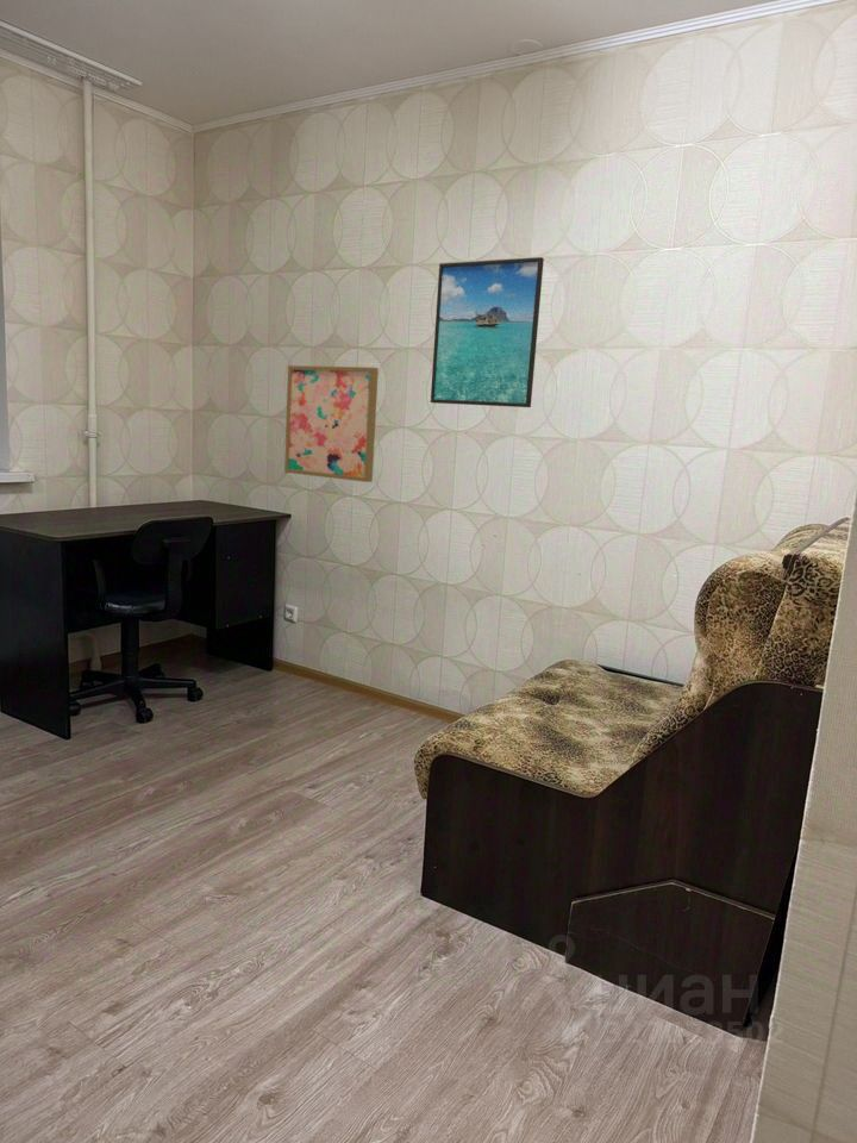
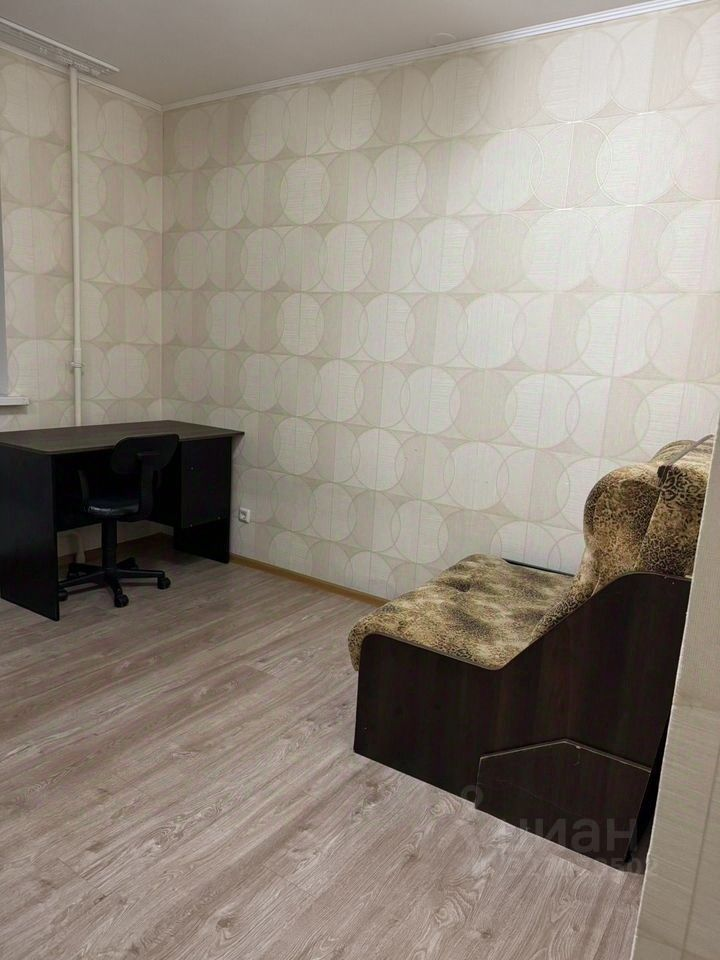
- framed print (483, 333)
- wall art (329, 421)
